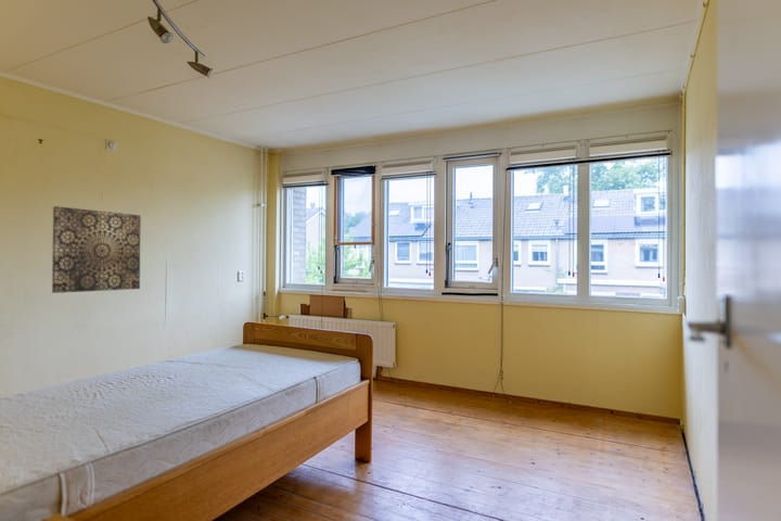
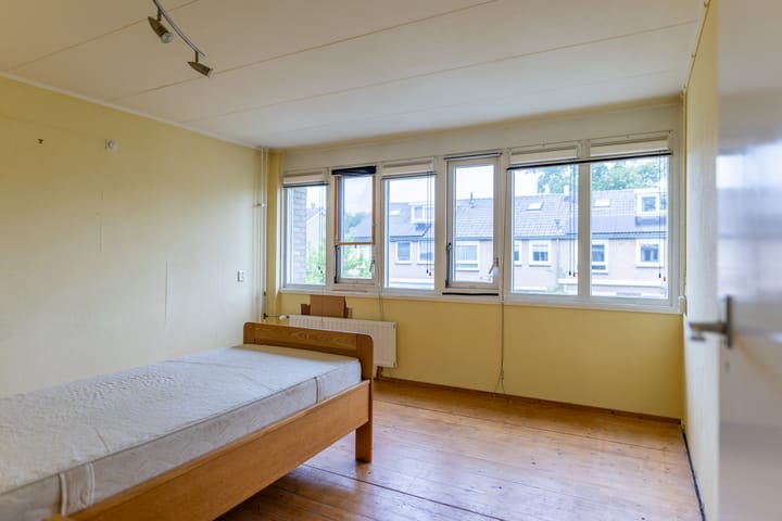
- wall art (100, 251)
